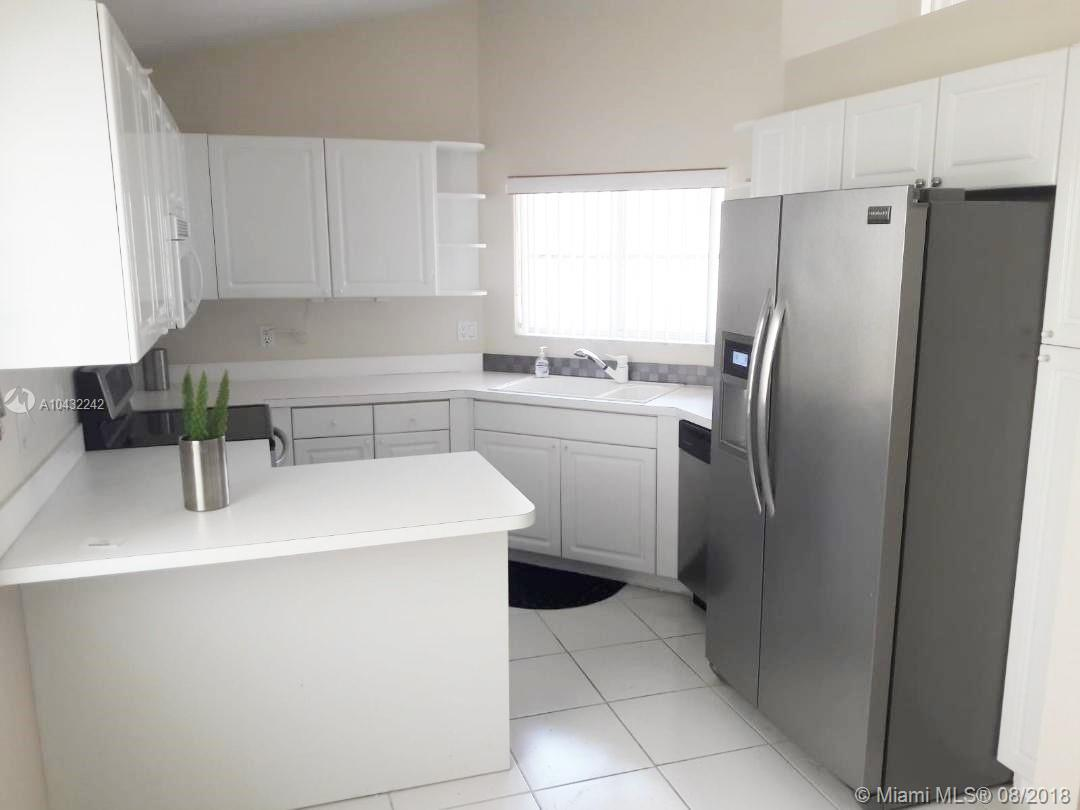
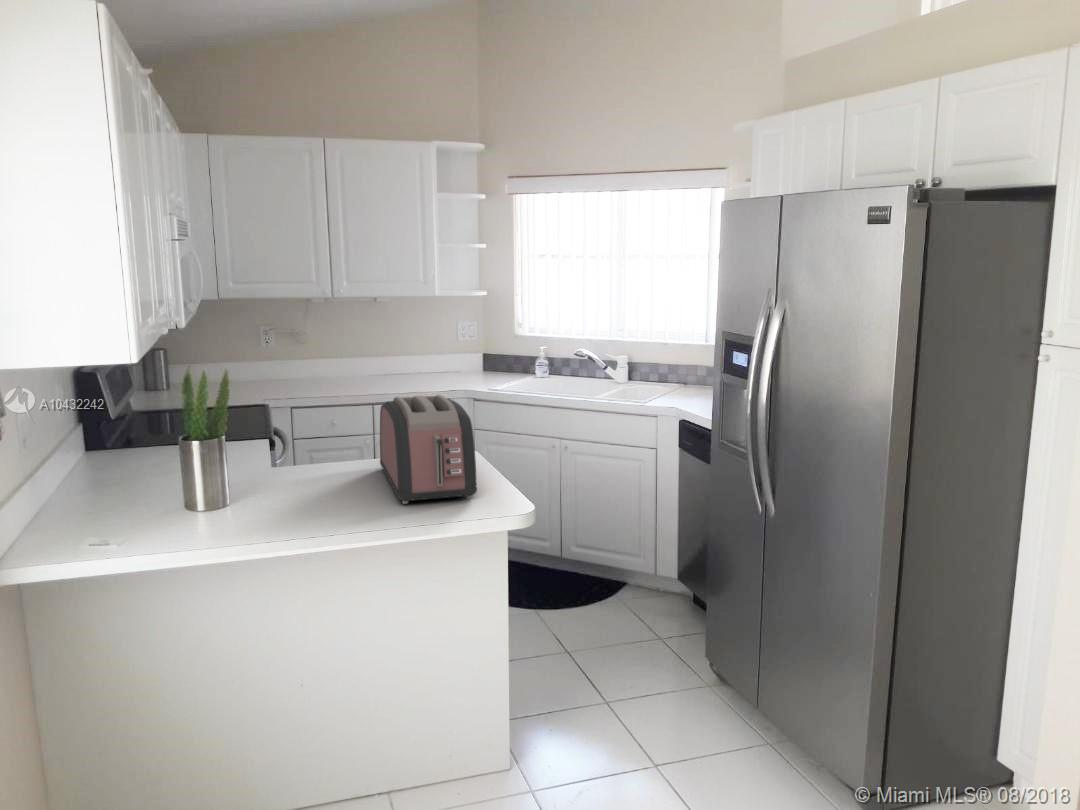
+ toaster (425, 442)
